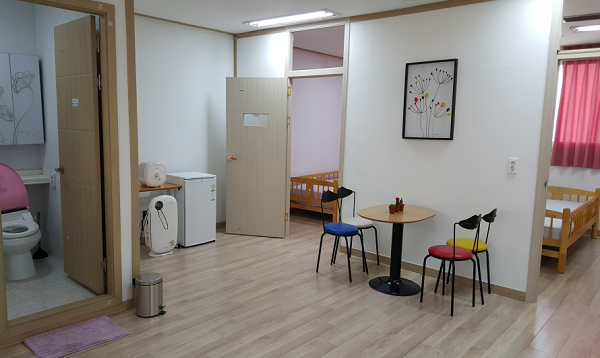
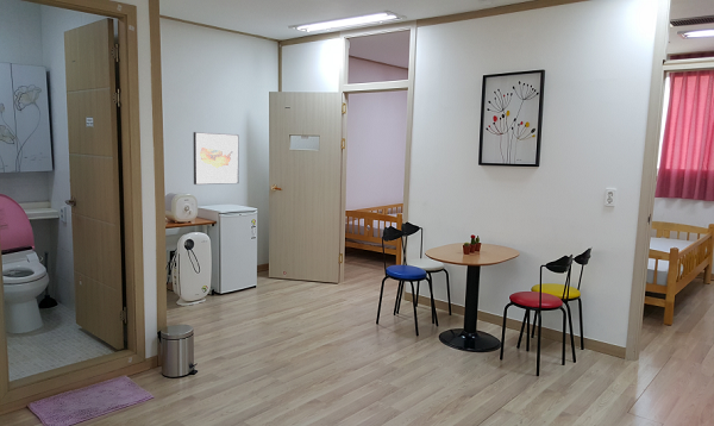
+ wall art (217, 158)
